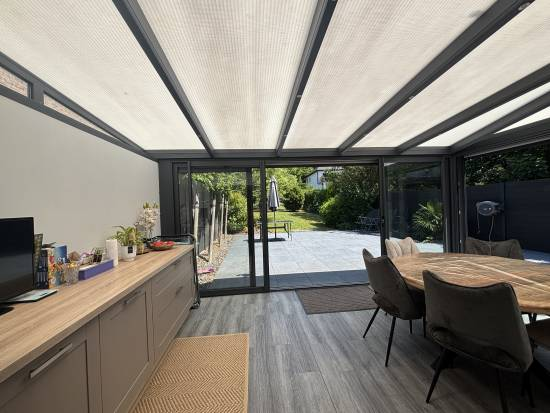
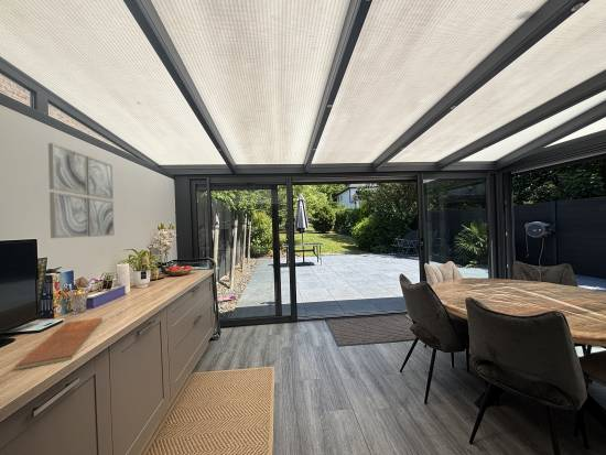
+ wall art (86, 195)
+ chopping board (67, 338)
